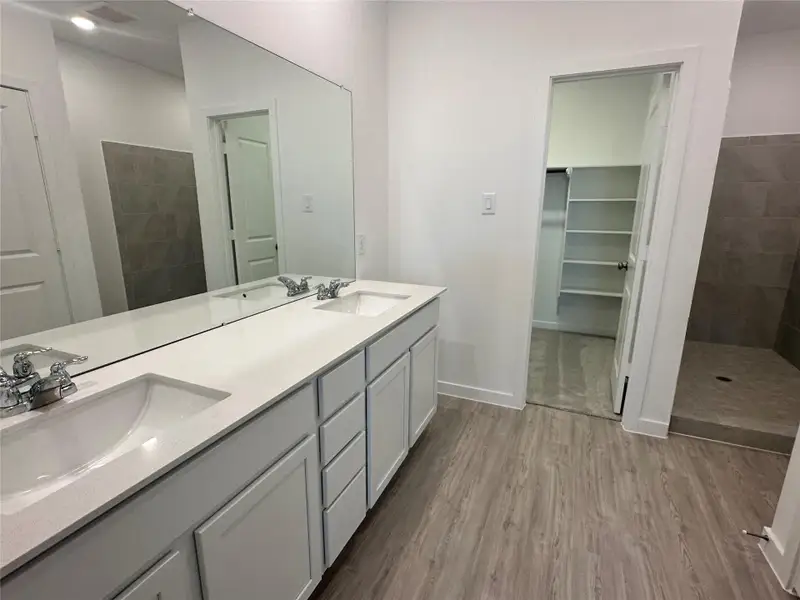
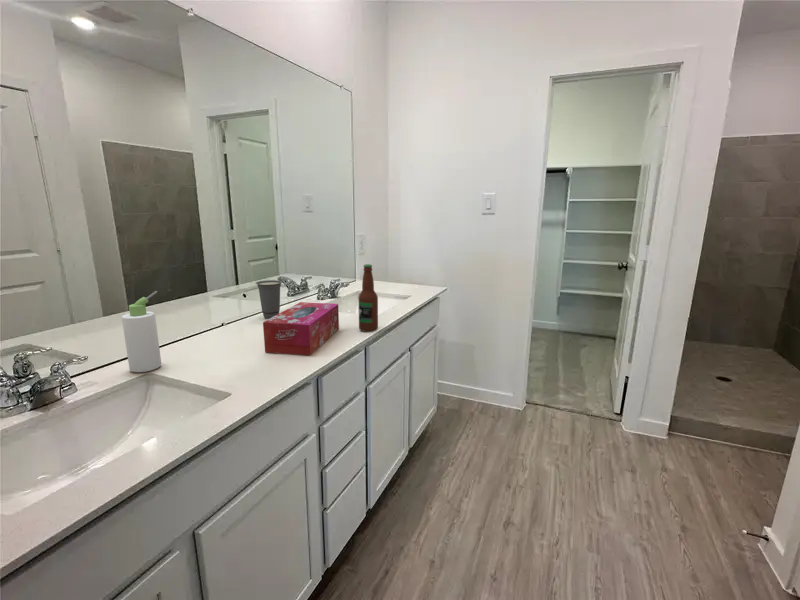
+ cup (270, 299)
+ bottle (143, 330)
+ bottle (368, 297)
+ tissue box (304, 326)
